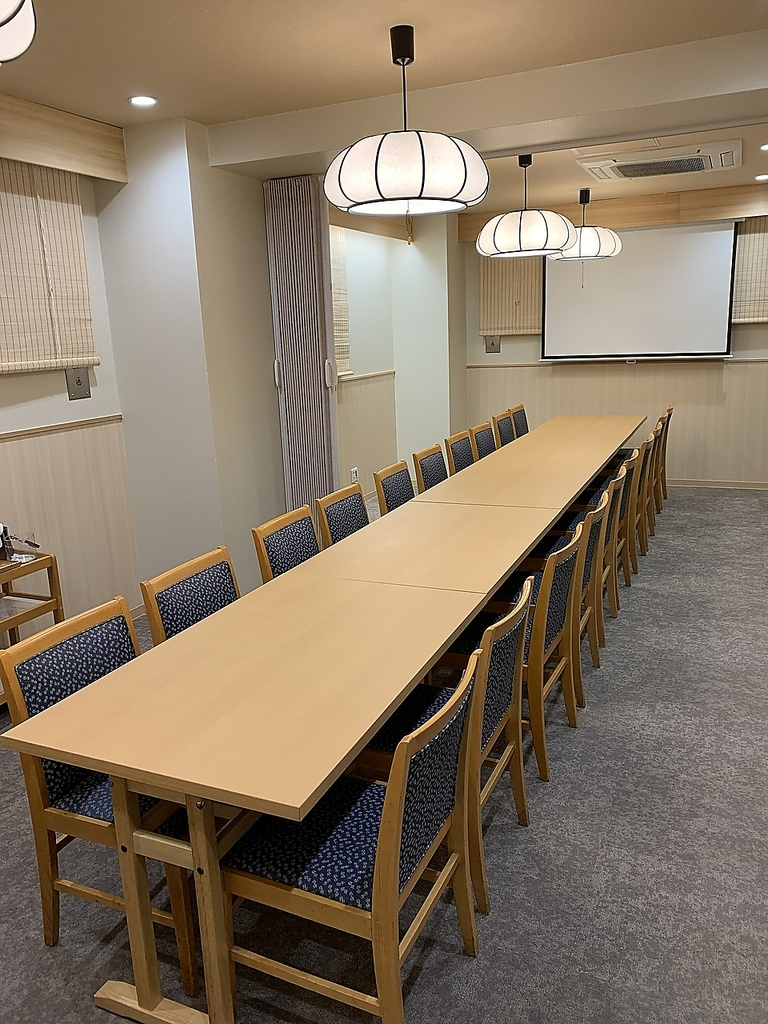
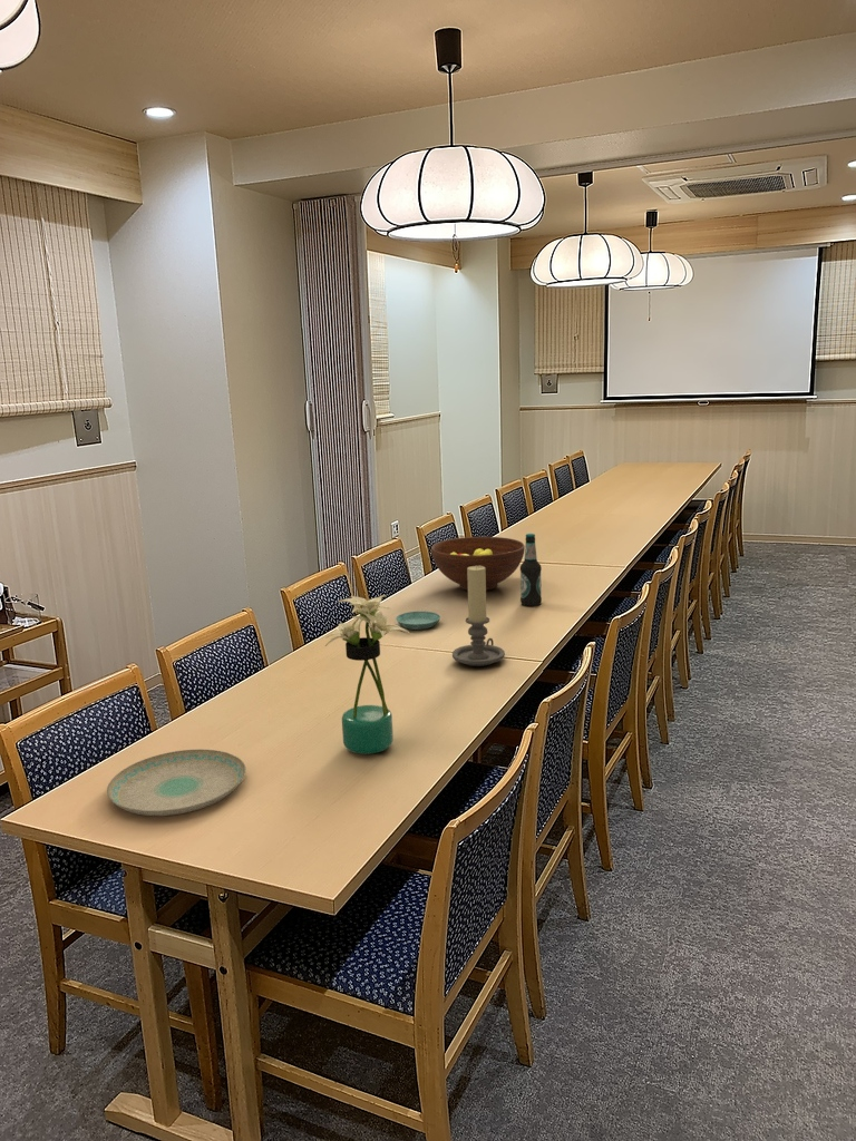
+ plate (177, 782)
+ bottle (531, 569)
+ candle holder (479, 612)
+ saucer (418, 621)
+ flower arrangement (370, 672)
+ fruit bowl (478, 565)
